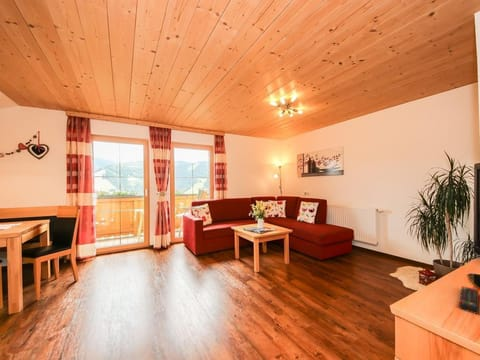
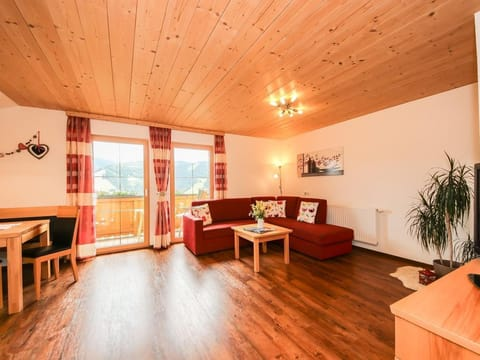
- remote control (469, 298)
